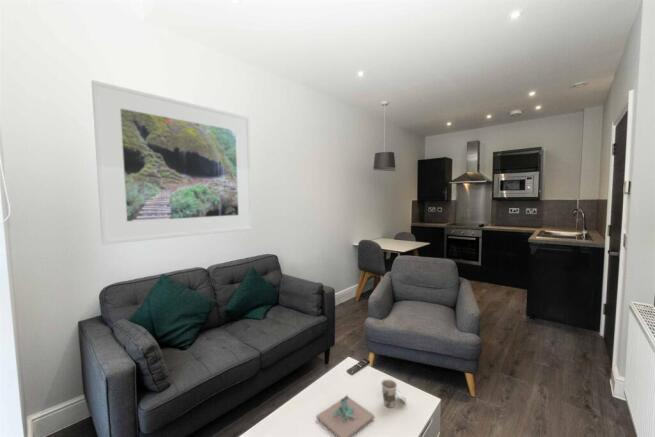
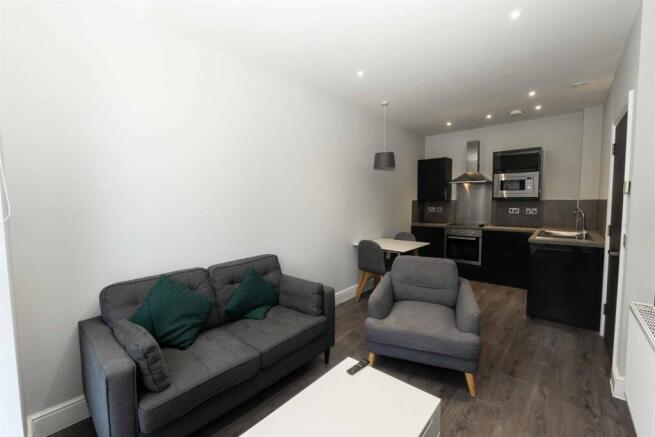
- cup (393, 392)
- architectural model (345, 406)
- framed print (188, 169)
